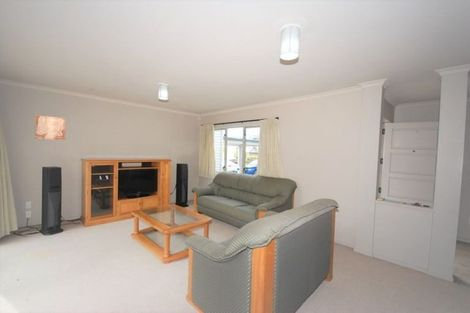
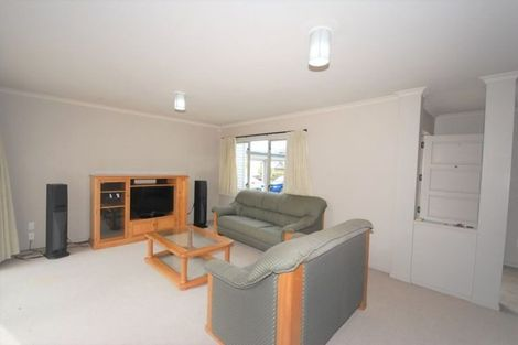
- wall art (50, 128)
